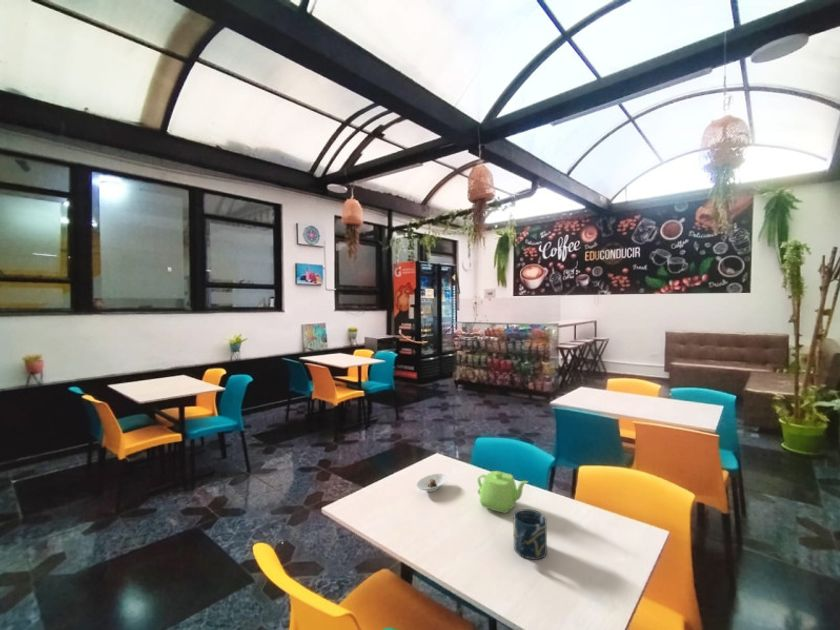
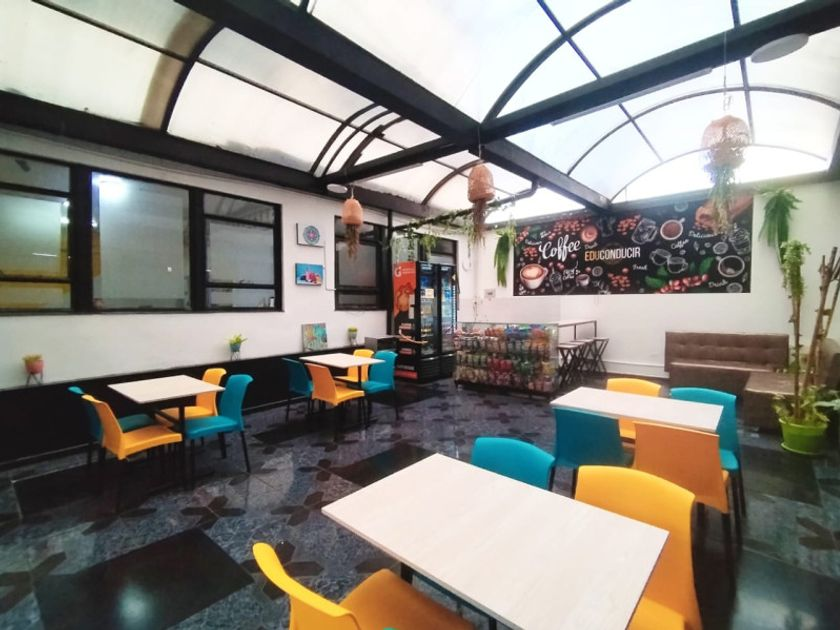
- saucer (432, 483)
- cup (528, 536)
- teapot (502, 490)
